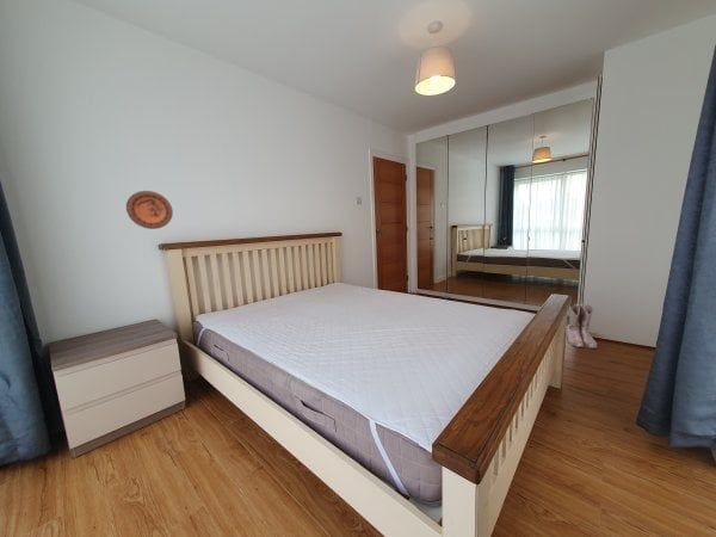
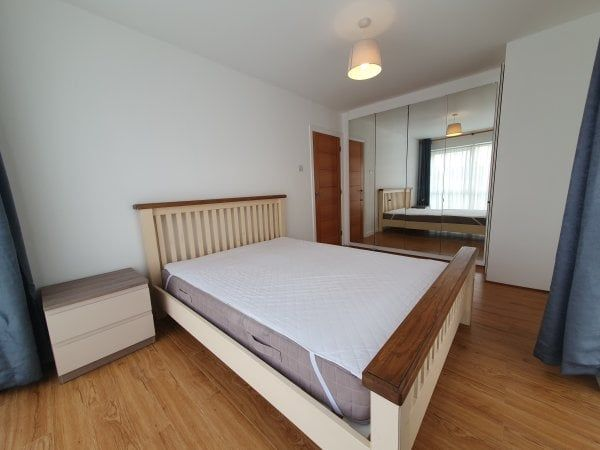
- decorative plate (150, 210)
- boots (581, 323)
